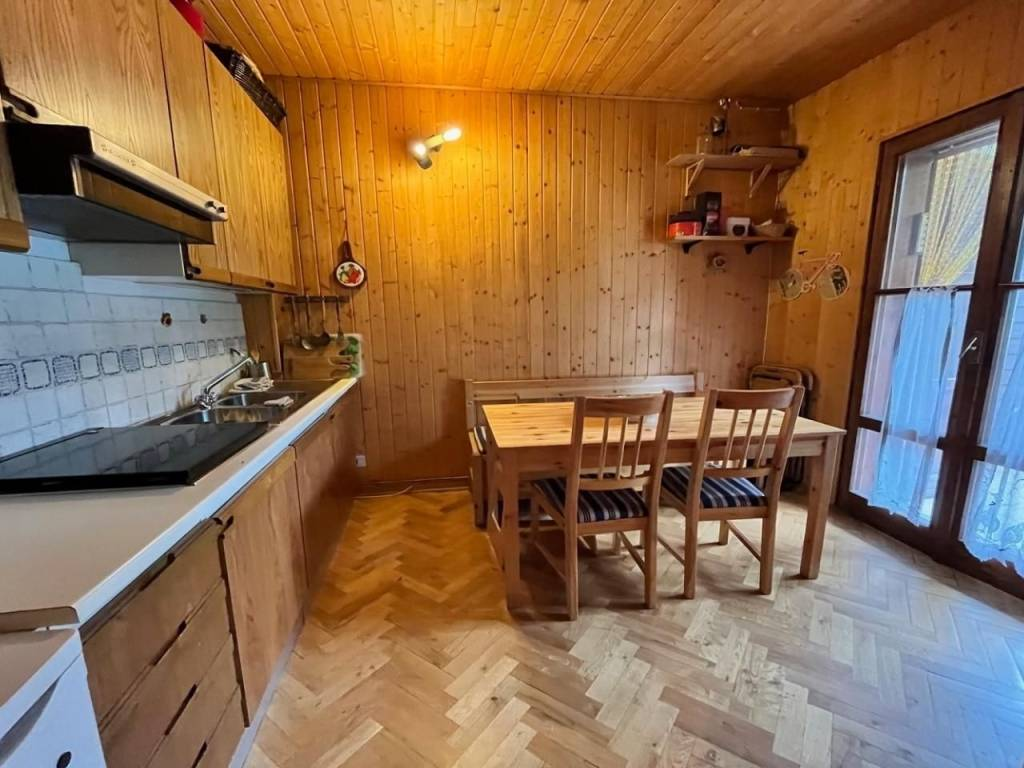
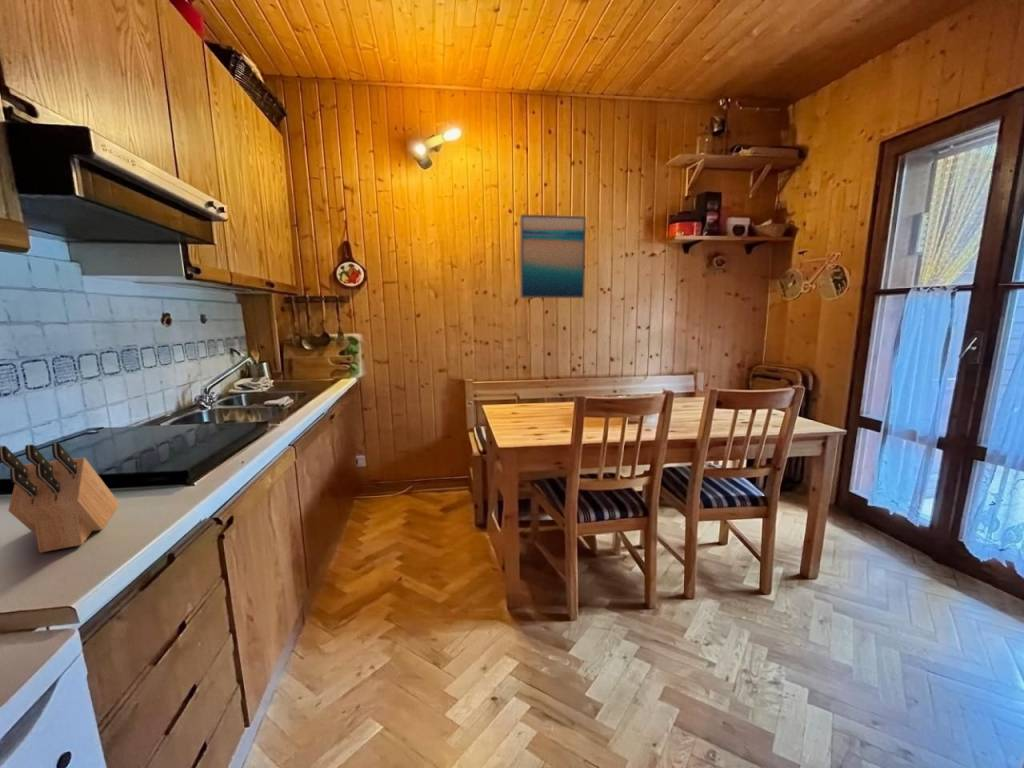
+ knife block (63, 483)
+ wall art (552, 257)
